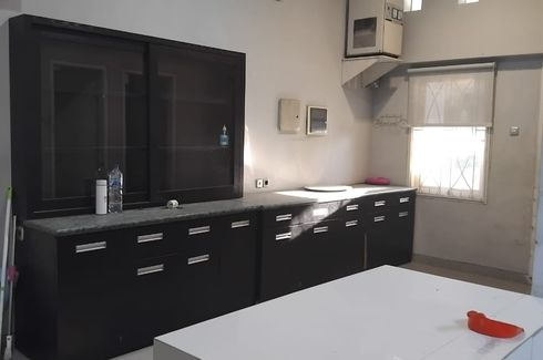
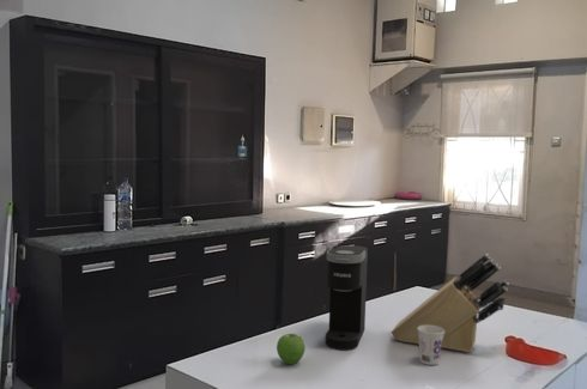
+ knife block (449, 298)
+ coffee maker (346, 292)
+ cup (430, 345)
+ fruit (290, 348)
